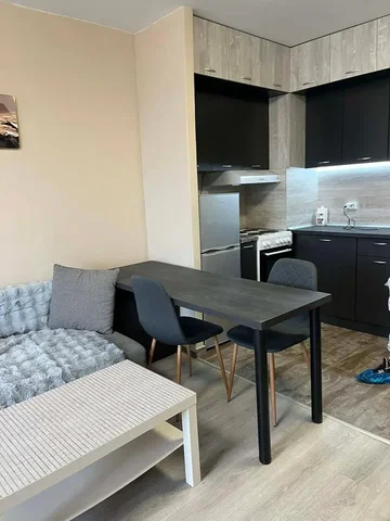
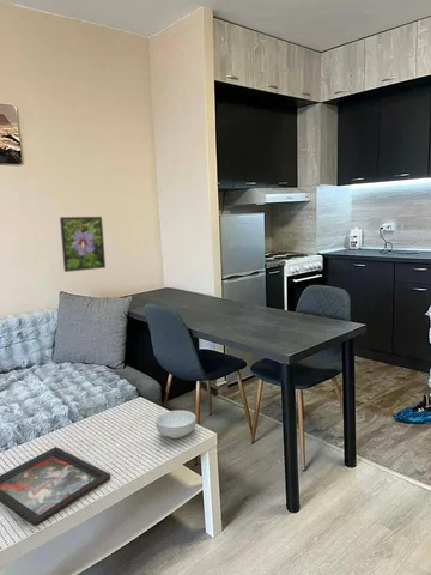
+ decorative tray (47, 480)
+ cereal bowl (176, 425)
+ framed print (83, 243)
